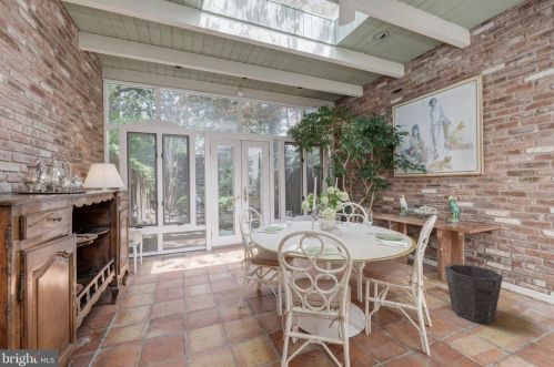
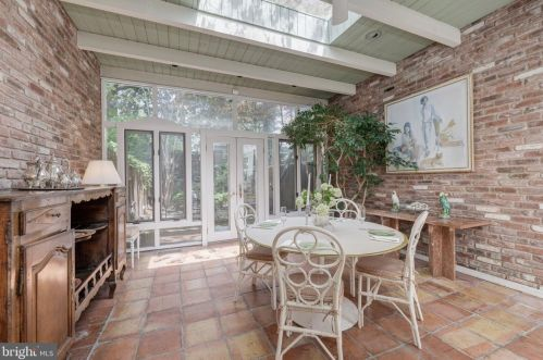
- waste bin (472, 293)
